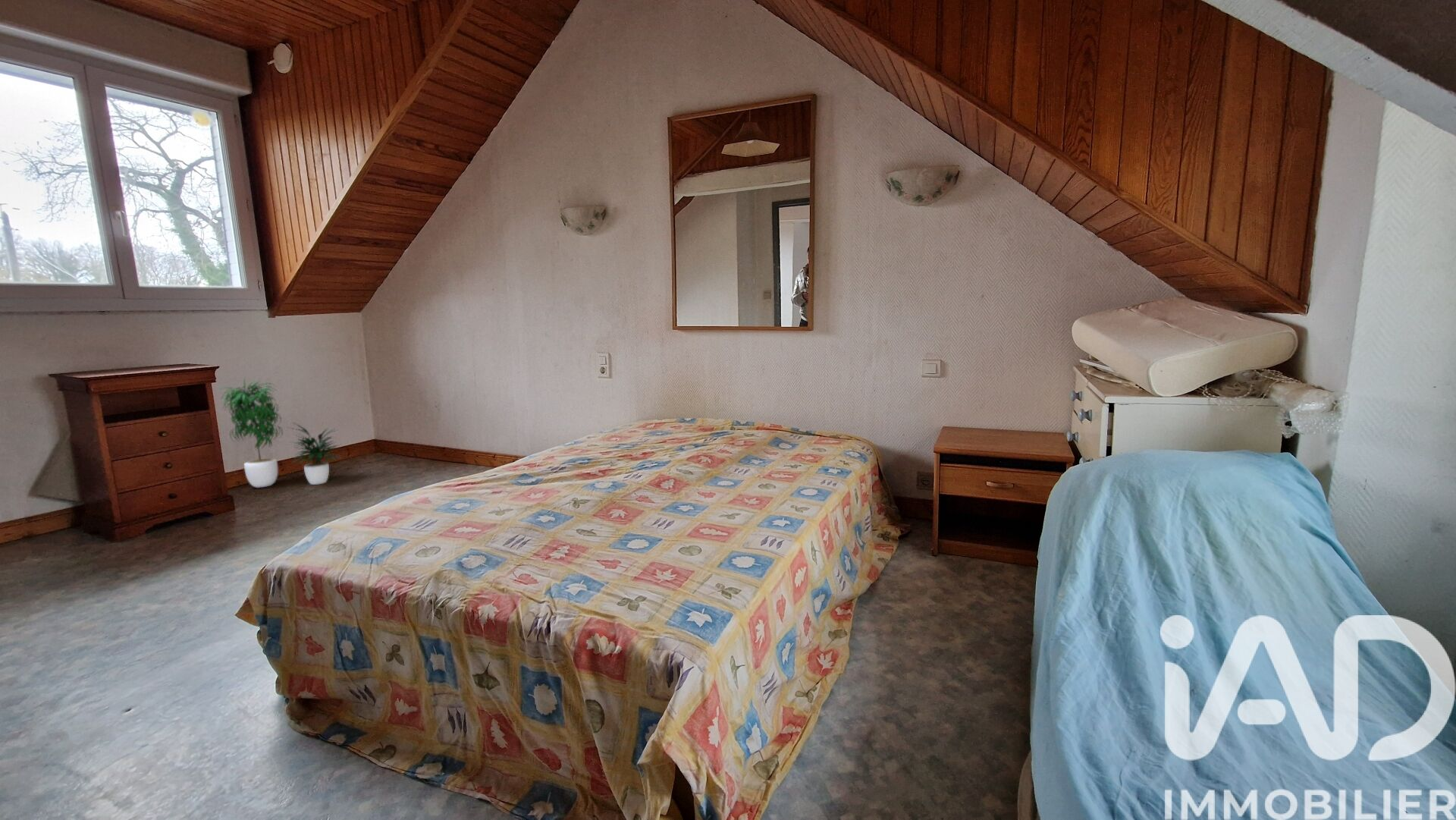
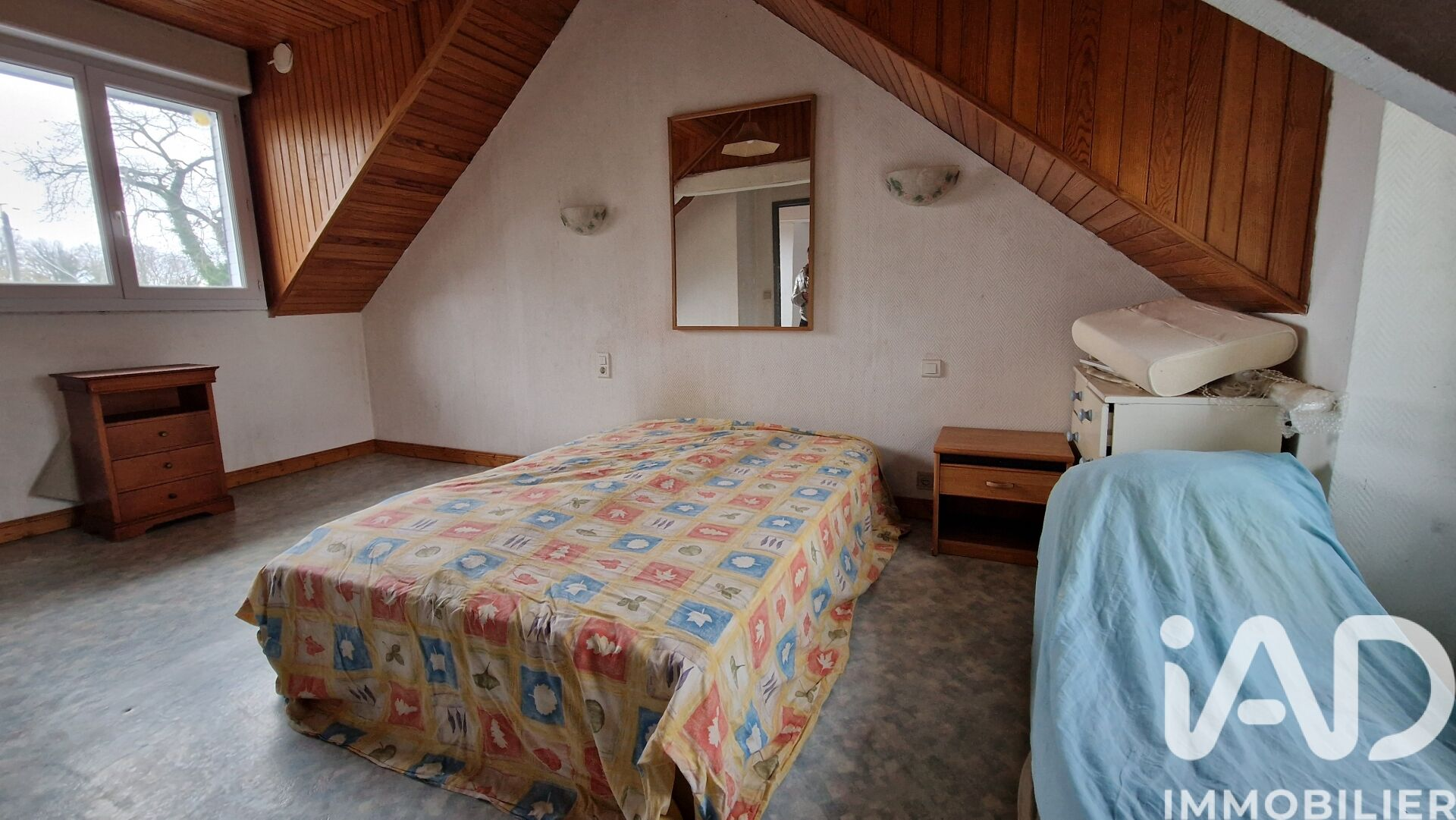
- potted plant (281, 429)
